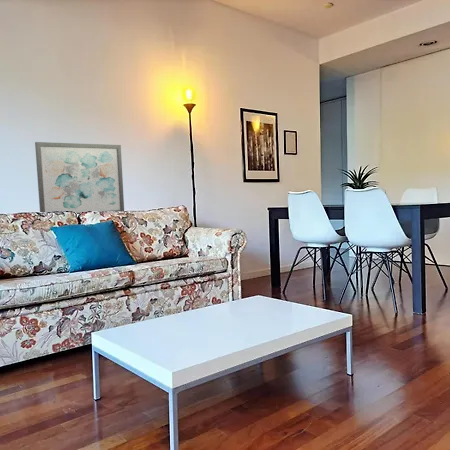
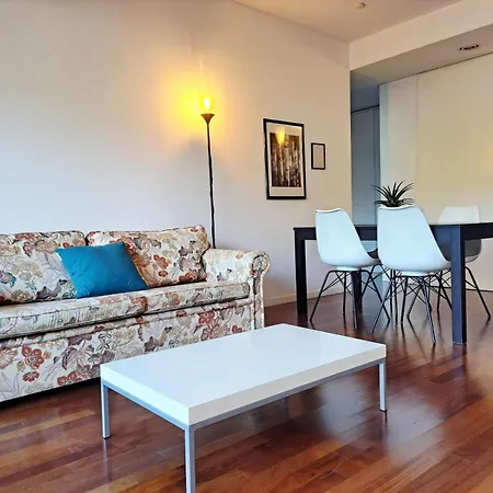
- wall art (82, 180)
